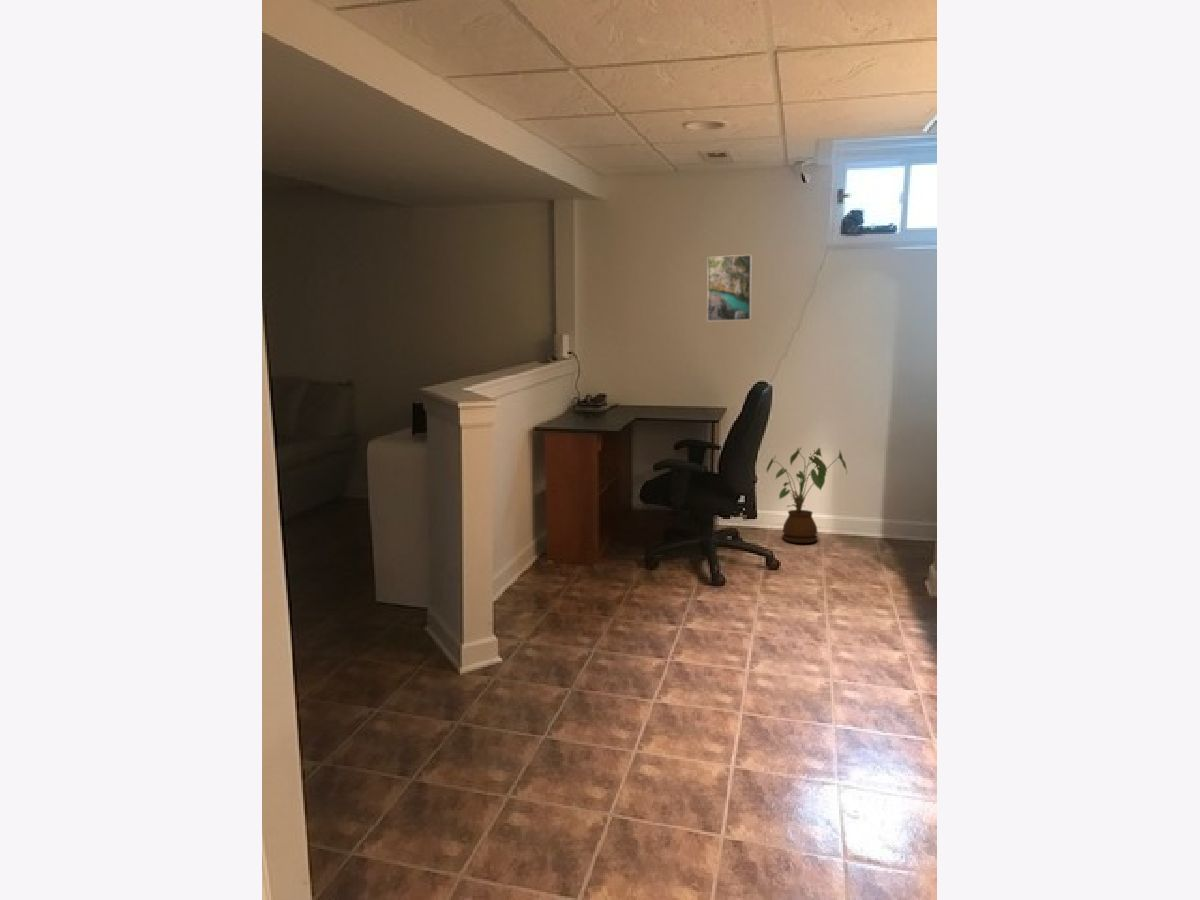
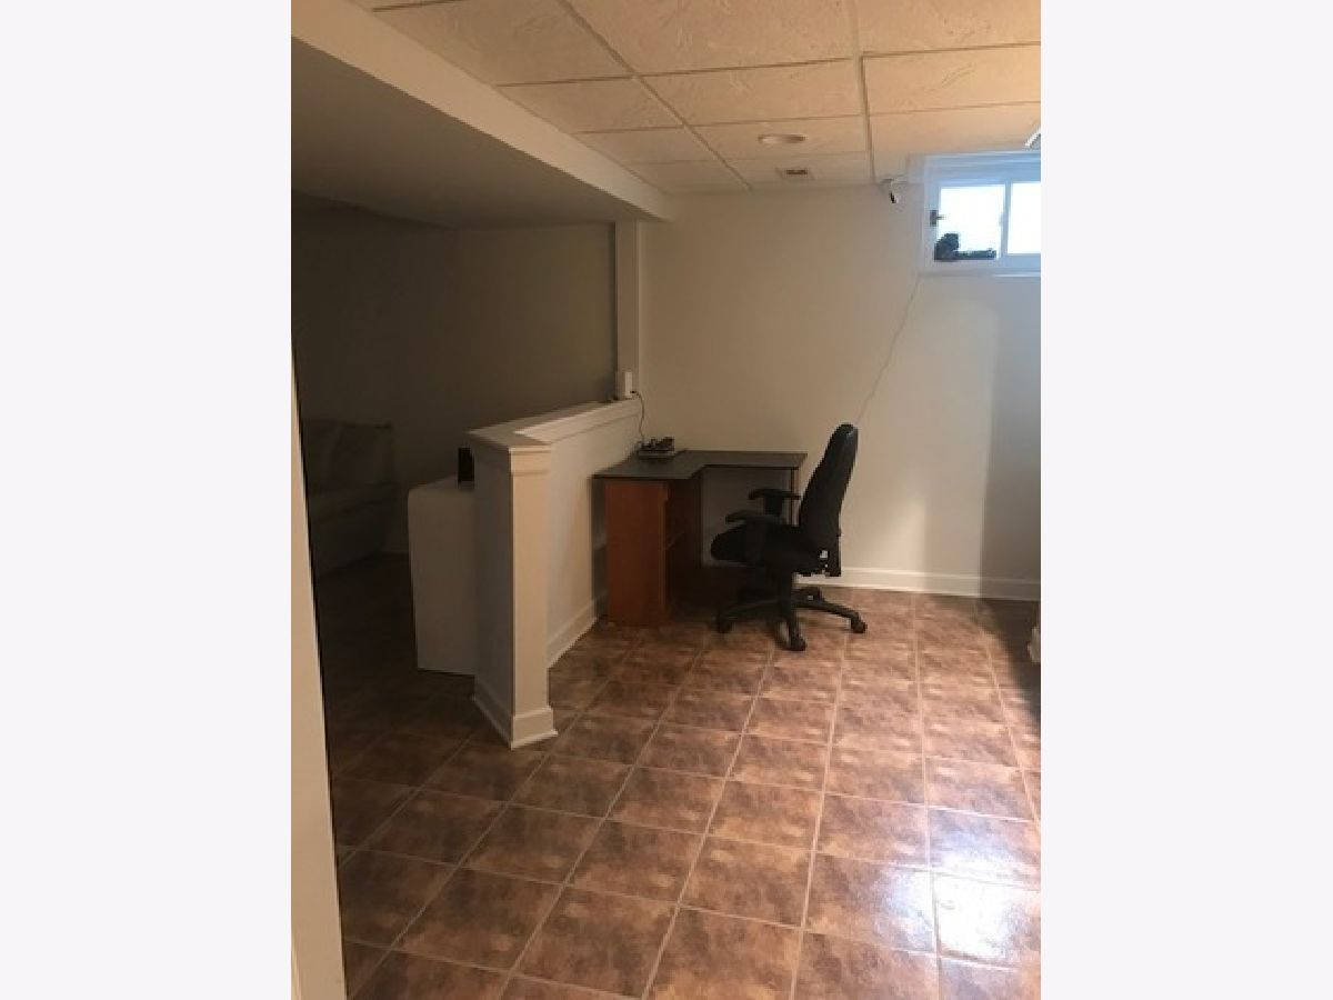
- house plant (805, 495)
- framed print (729, 288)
